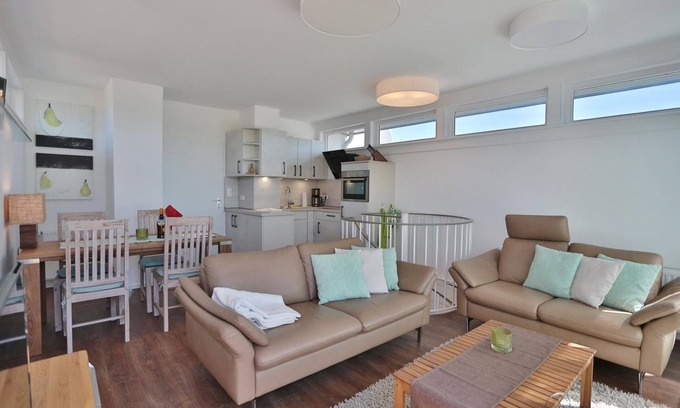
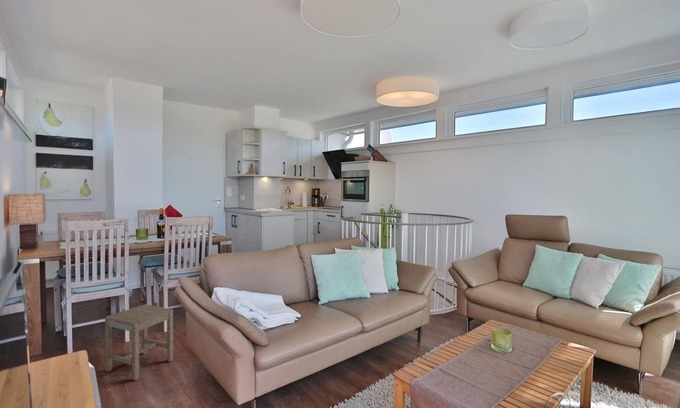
+ stool (138, 339)
